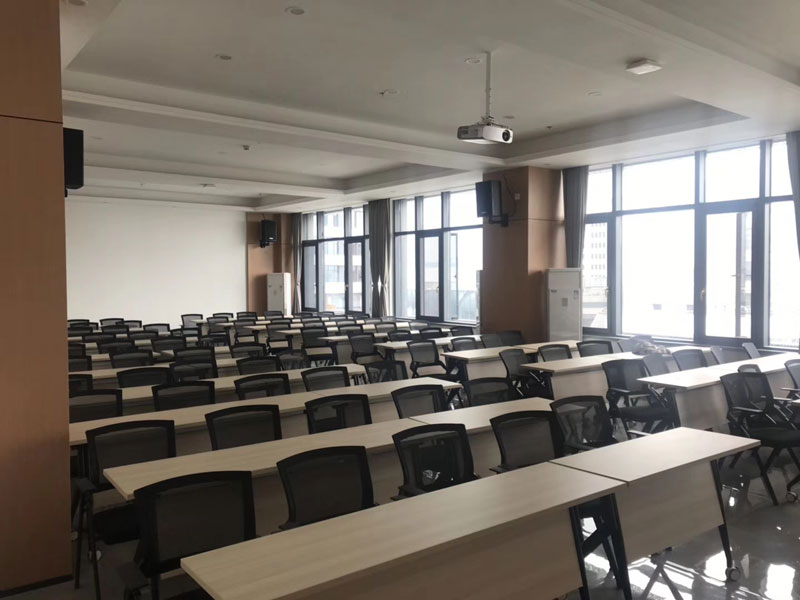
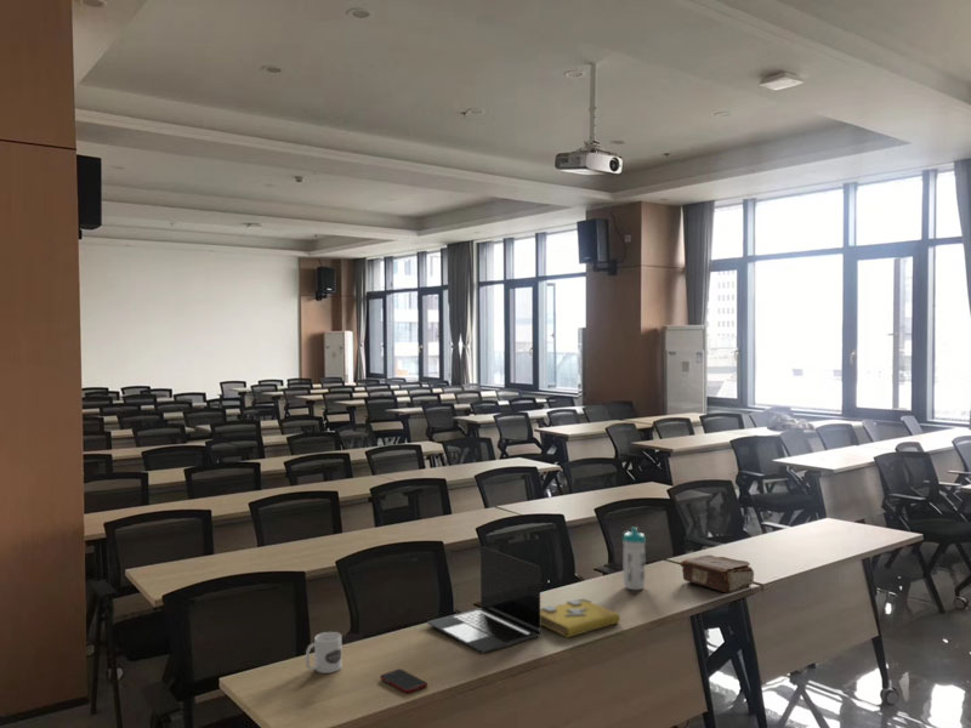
+ spell book (578, 616)
+ cell phone (403, 681)
+ laptop (482, 596)
+ mug (323, 653)
+ water bottle (634, 557)
+ book (717, 571)
